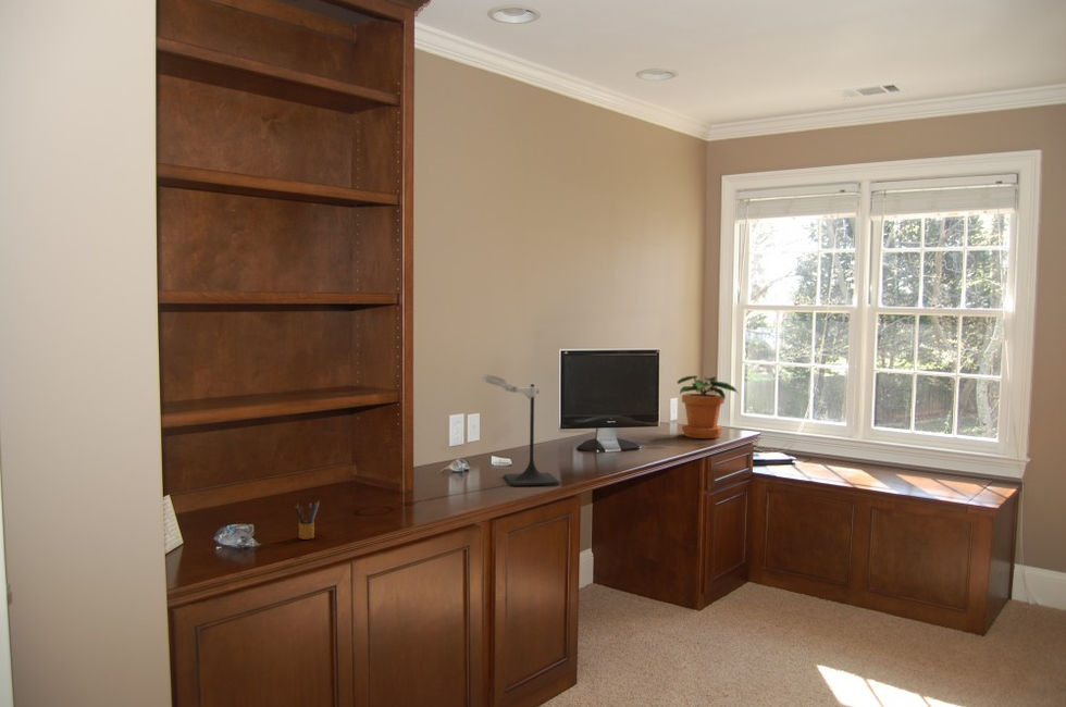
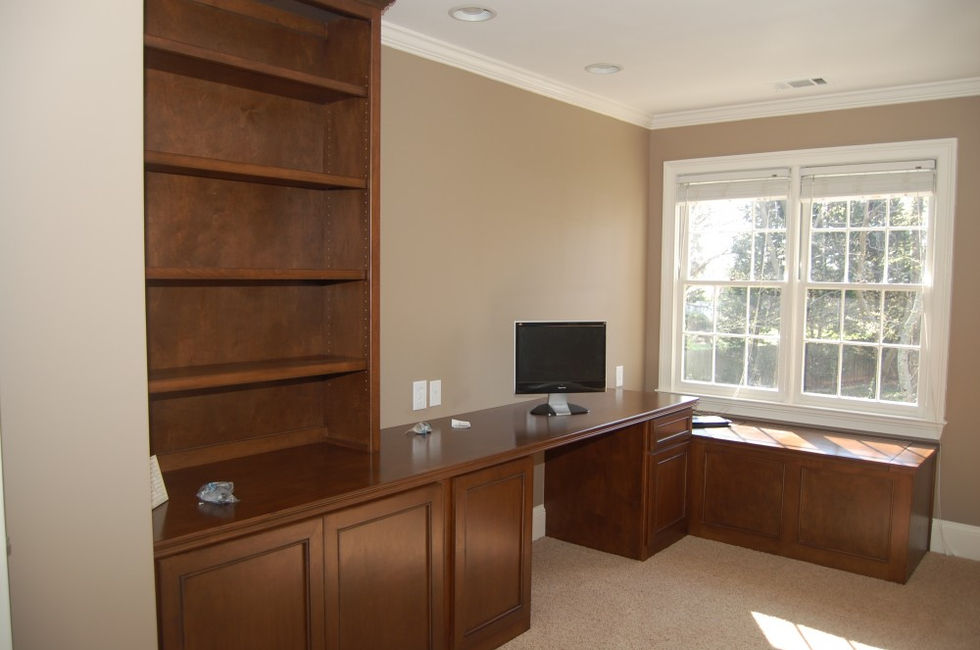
- speaker stand (530, 427)
- potted plant (708, 406)
- pencil box (308, 519)
